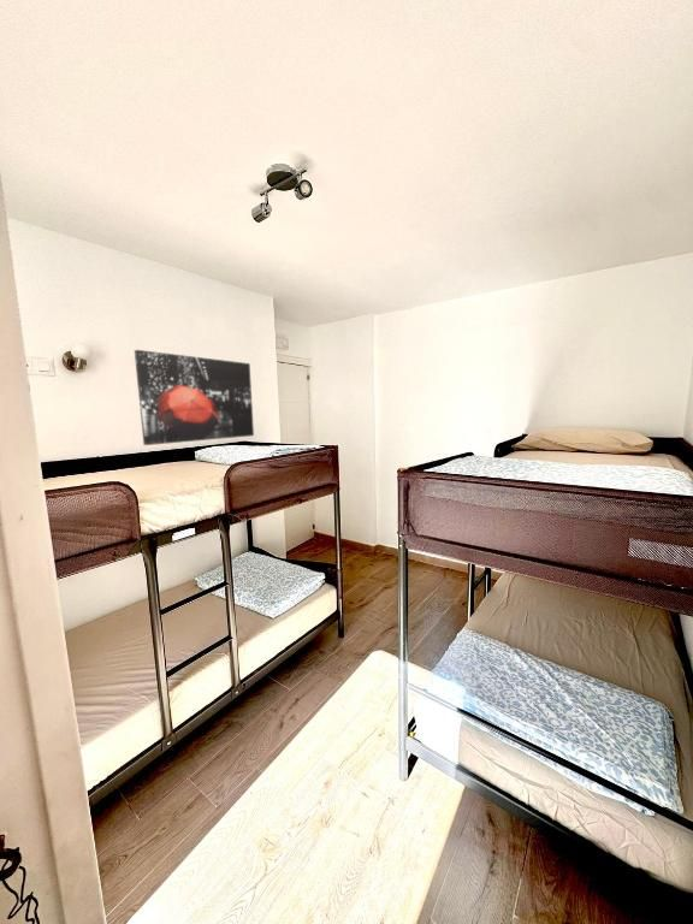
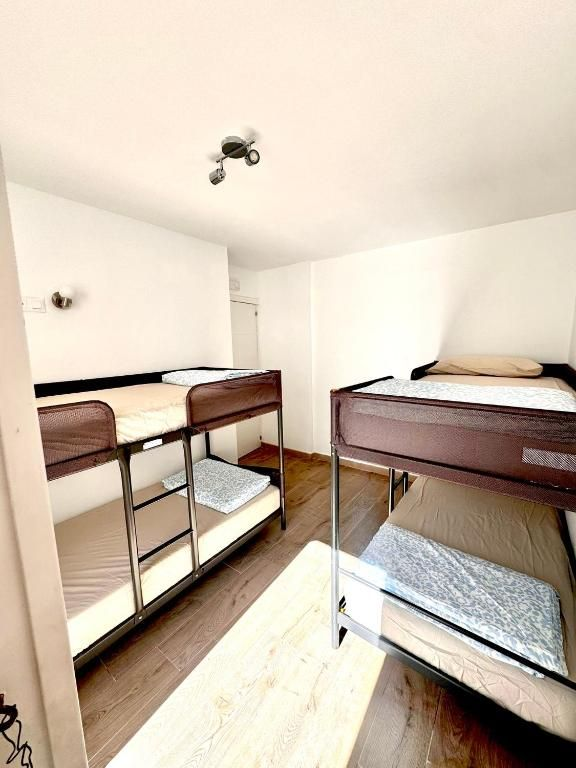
- wall art (202, 399)
